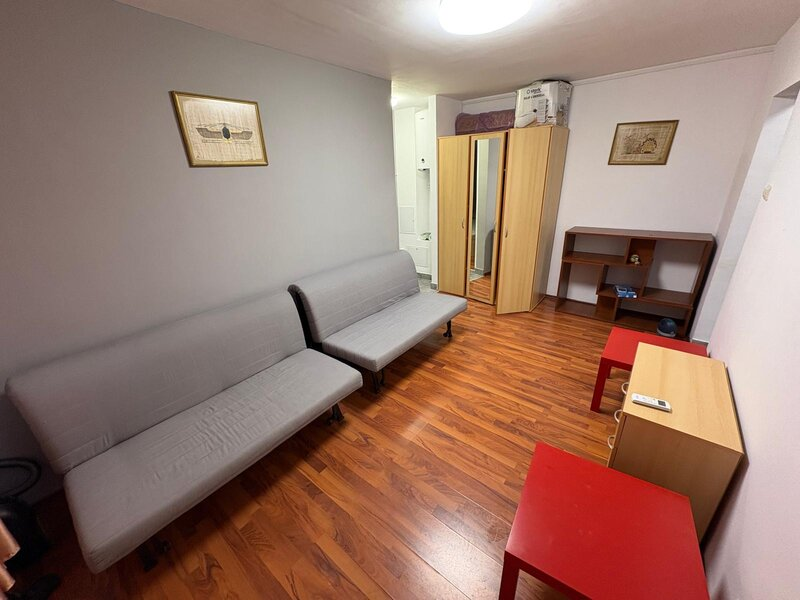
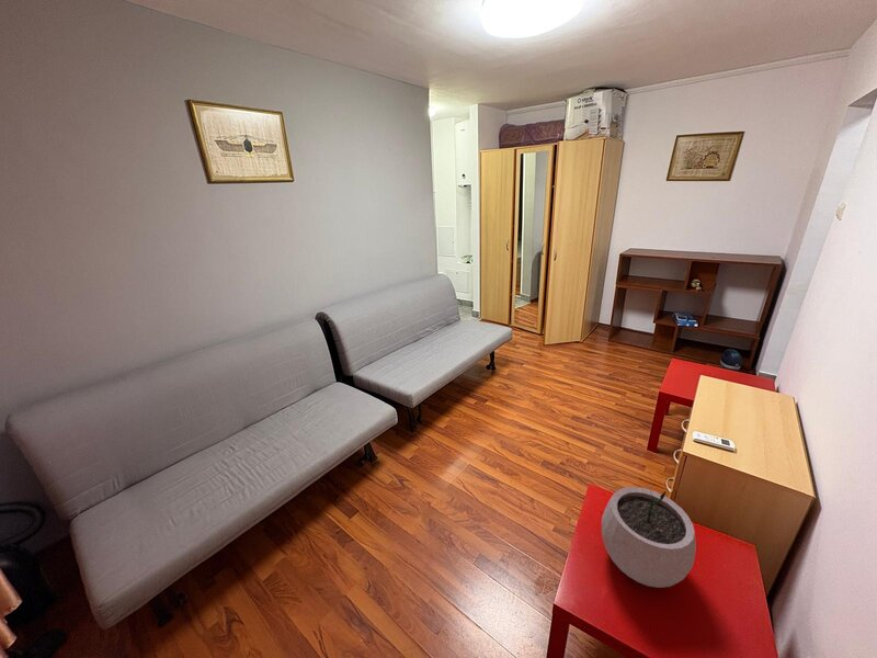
+ plant pot (647, 529)
